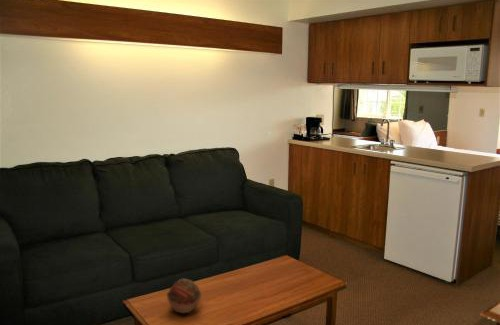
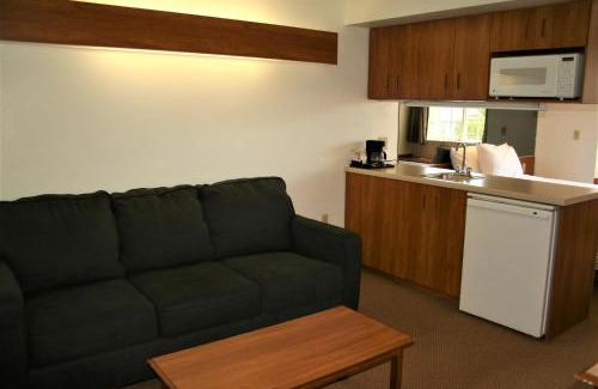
- decorative ball (184, 295)
